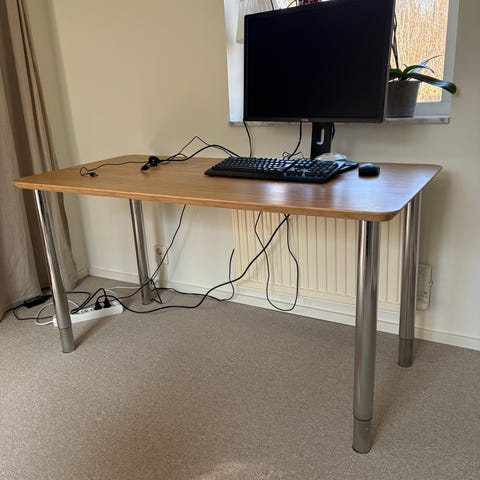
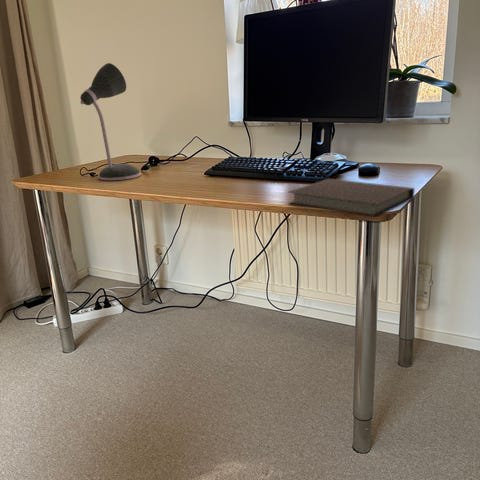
+ desk lamp (104, 124)
+ notebook (350, 195)
